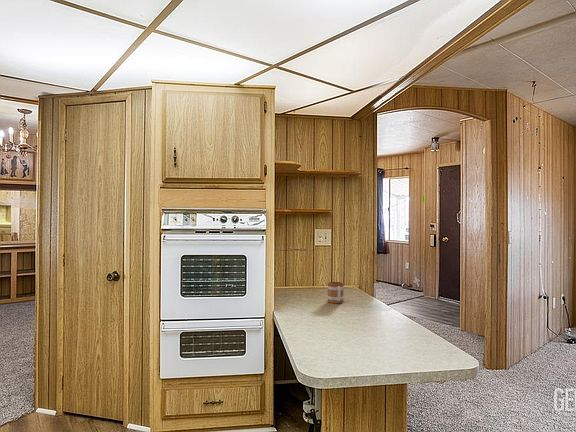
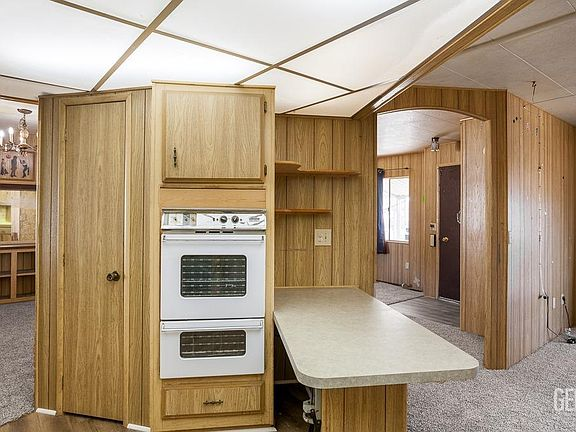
- mug (336, 292)
